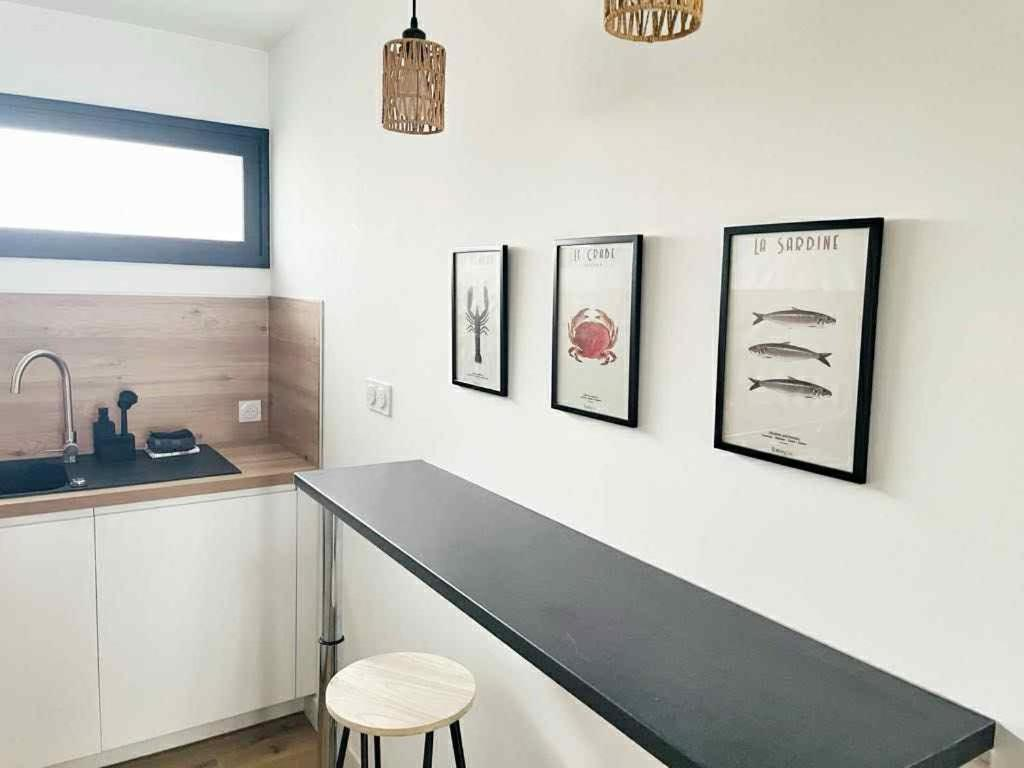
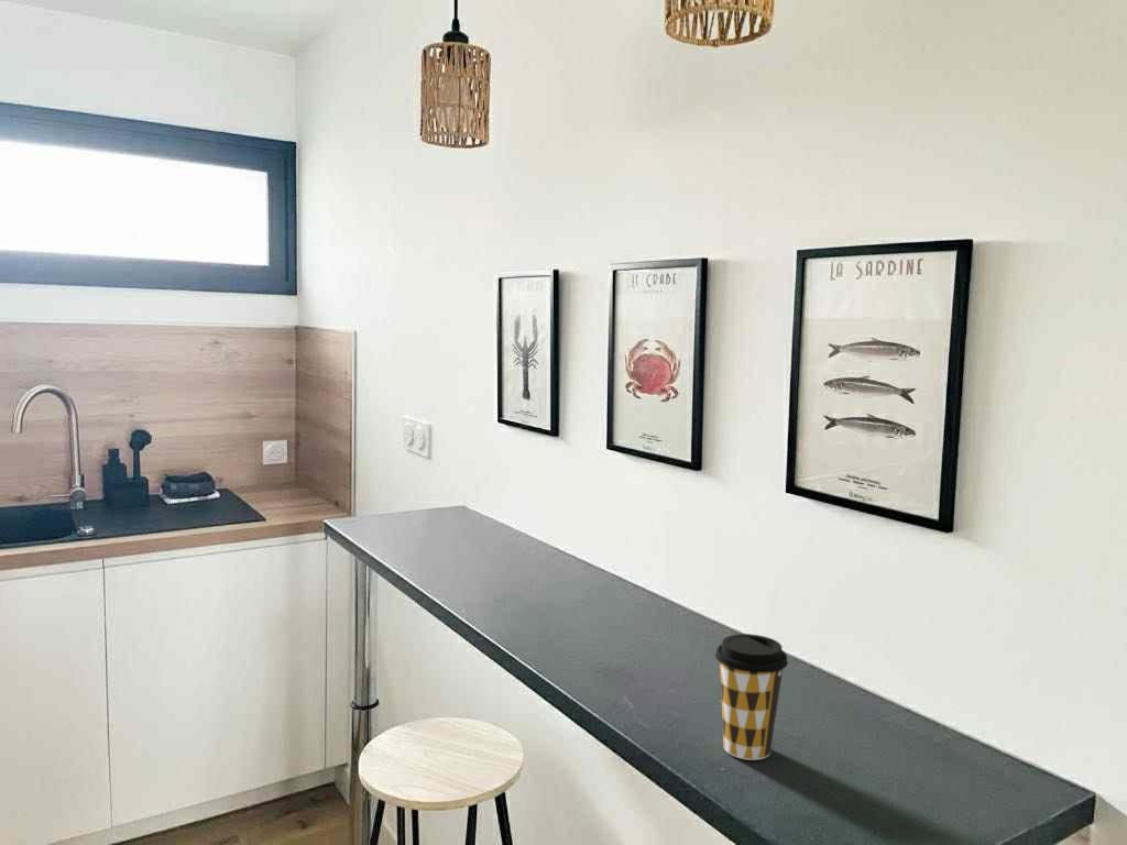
+ coffee cup (748, 696)
